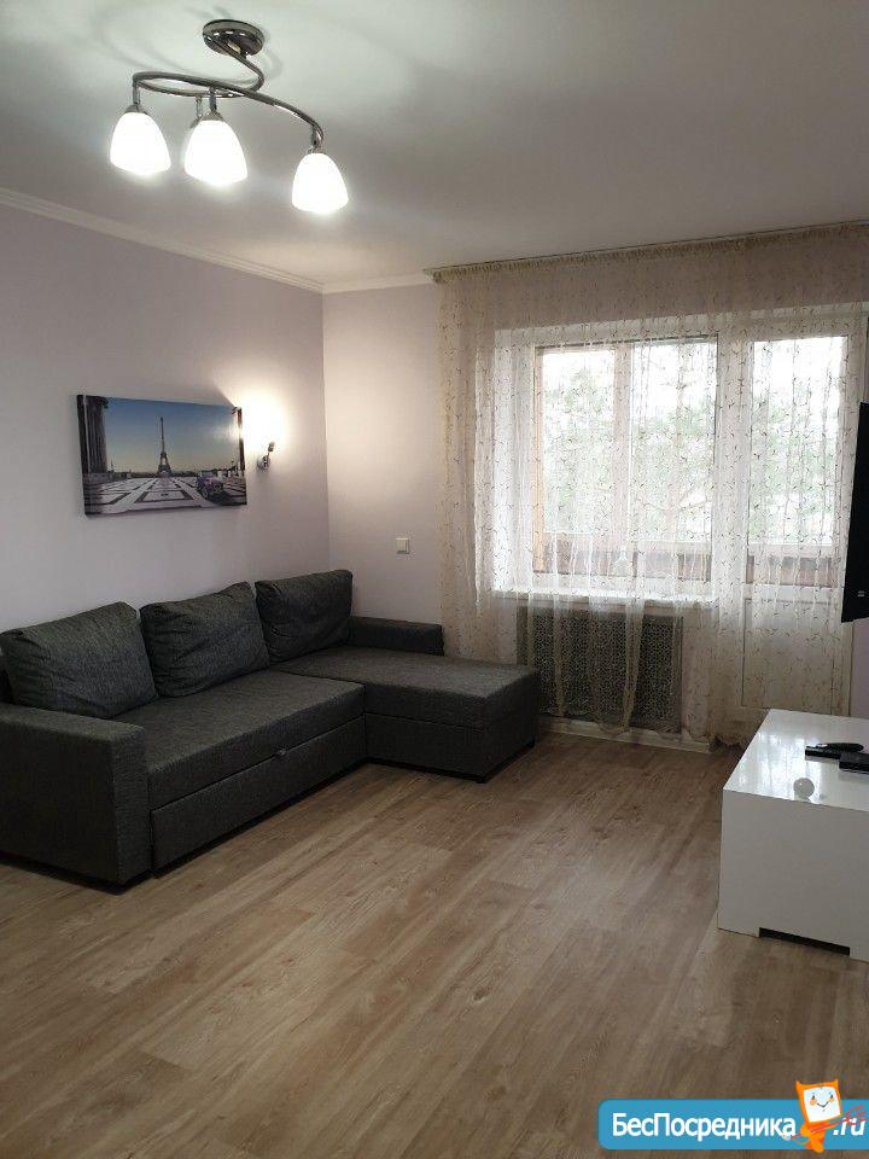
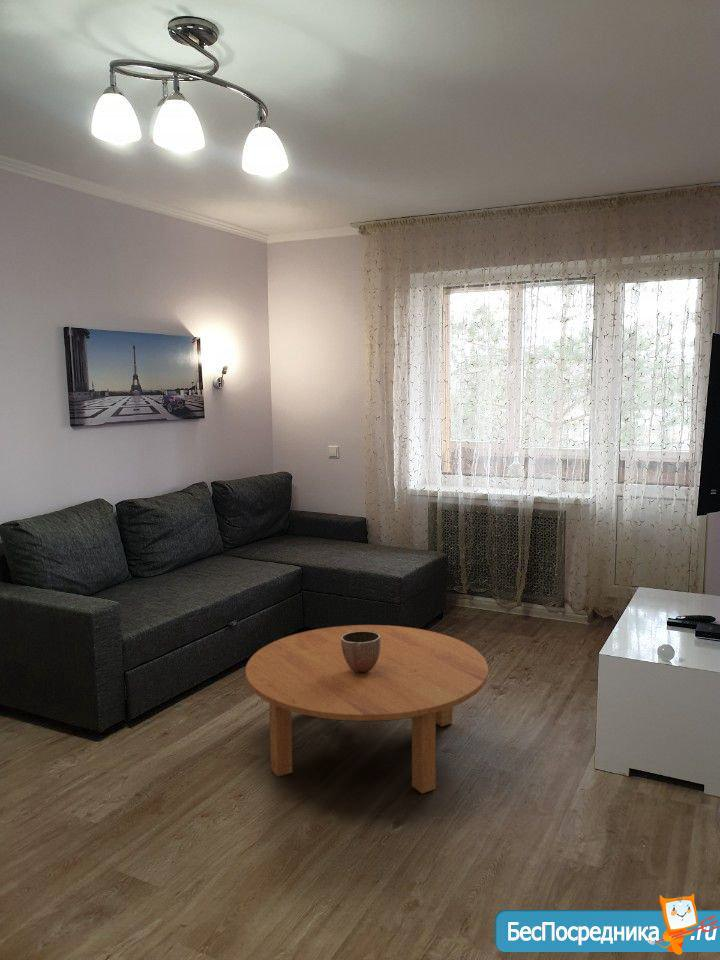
+ decorative bowl (361, 653)
+ coffee table (367, 704)
